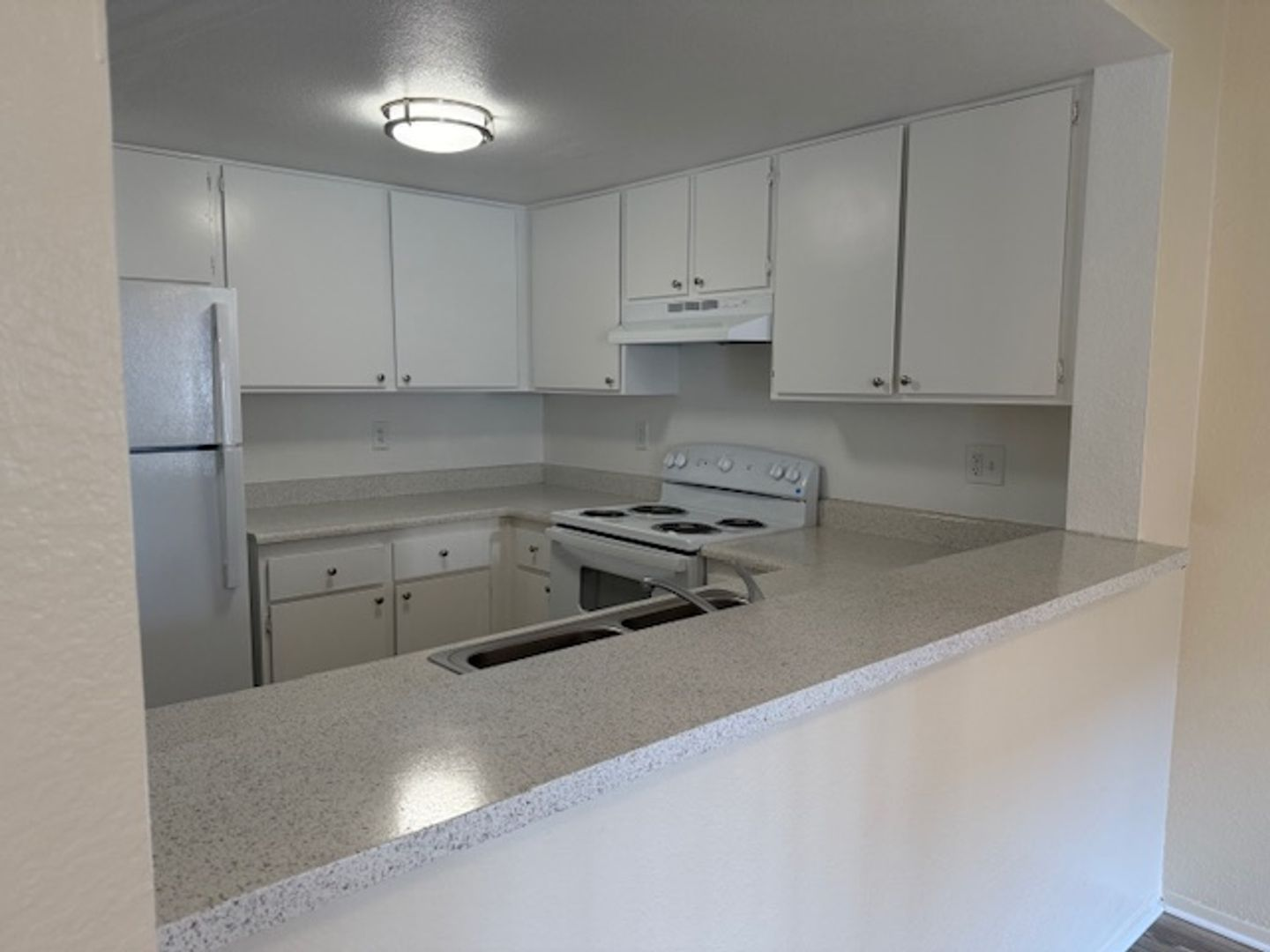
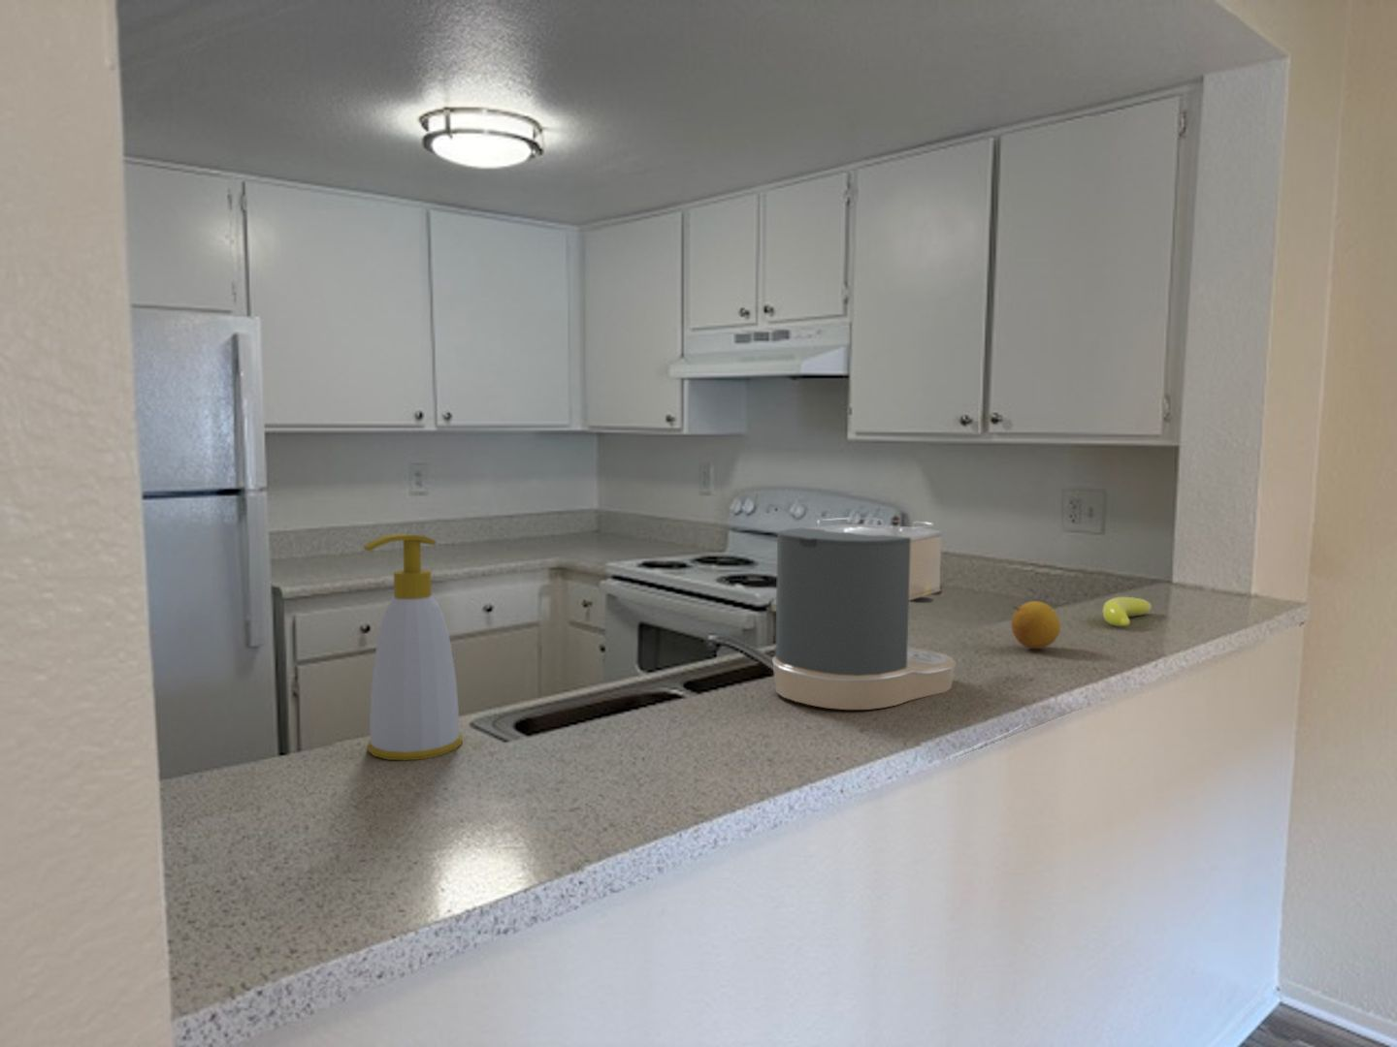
+ banana (1133, 609)
+ fruit (1035, 625)
+ soap bottle (413, 642)
+ coffee maker (875, 599)
